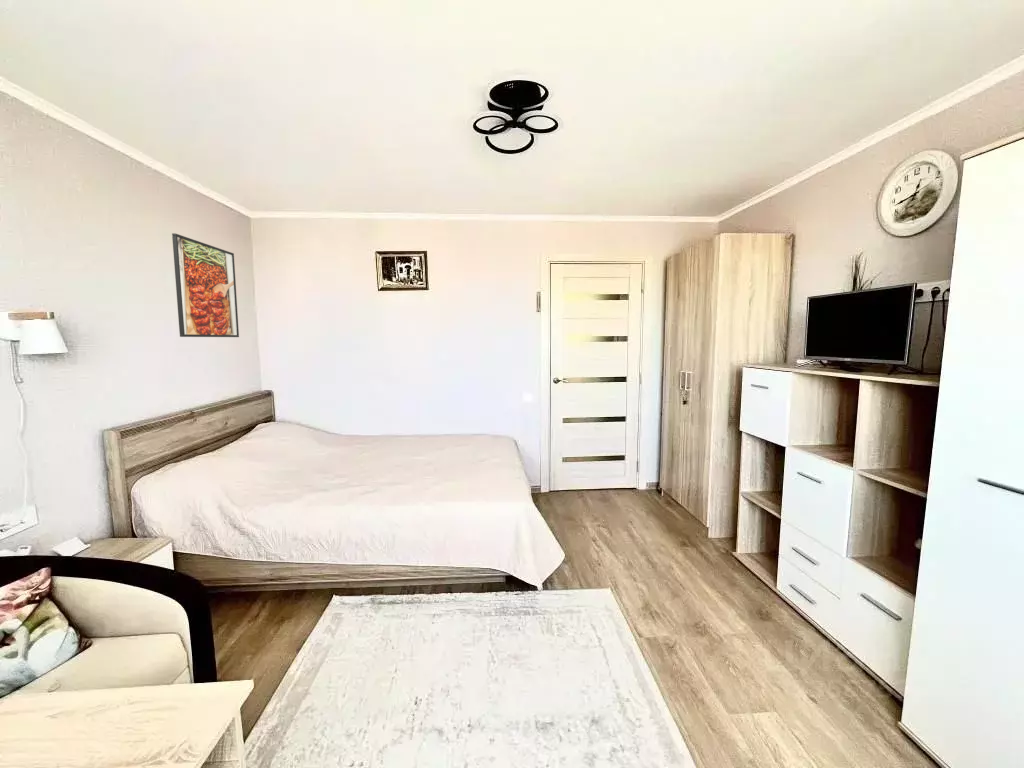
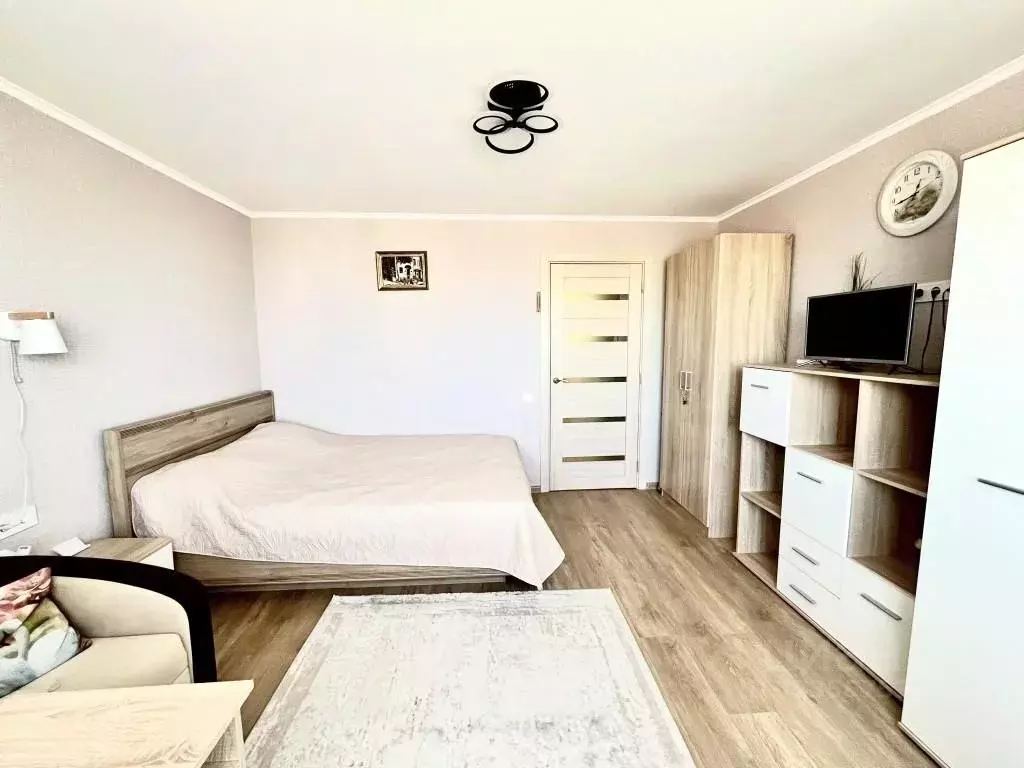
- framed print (209, 291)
